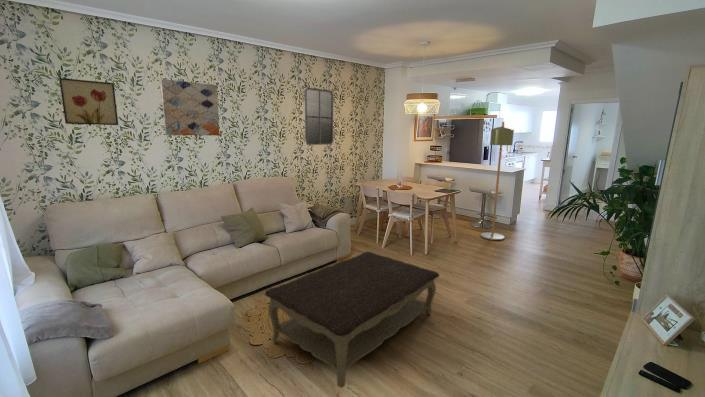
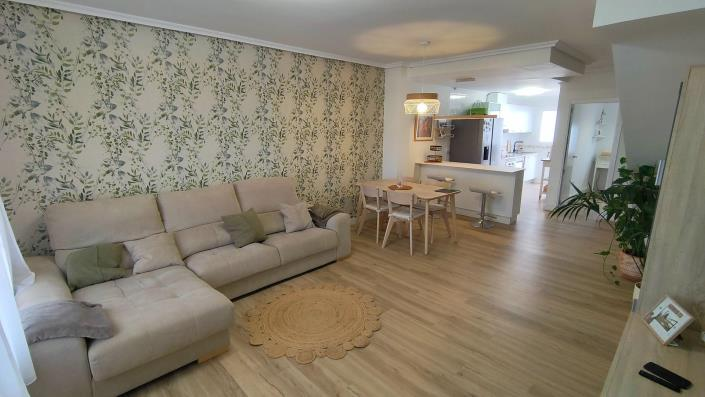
- wall art (191, 109)
- floor lamp (497, 180)
- coffee table (357, 304)
- wall art (90, 102)
- home mirror (319, 117)
